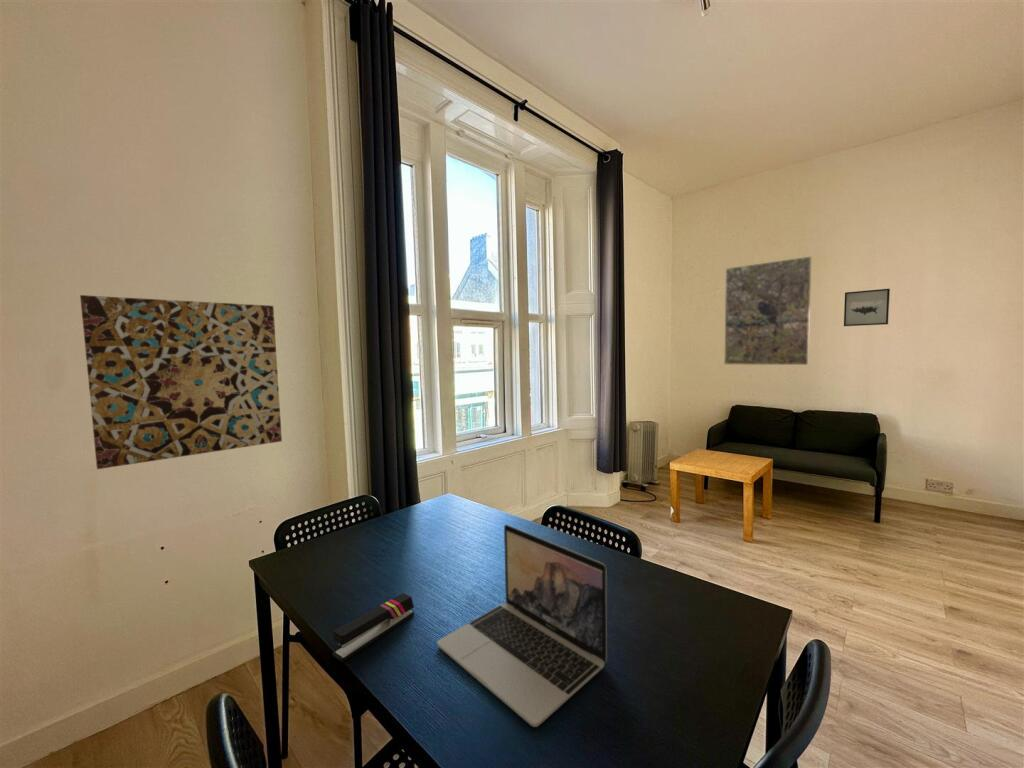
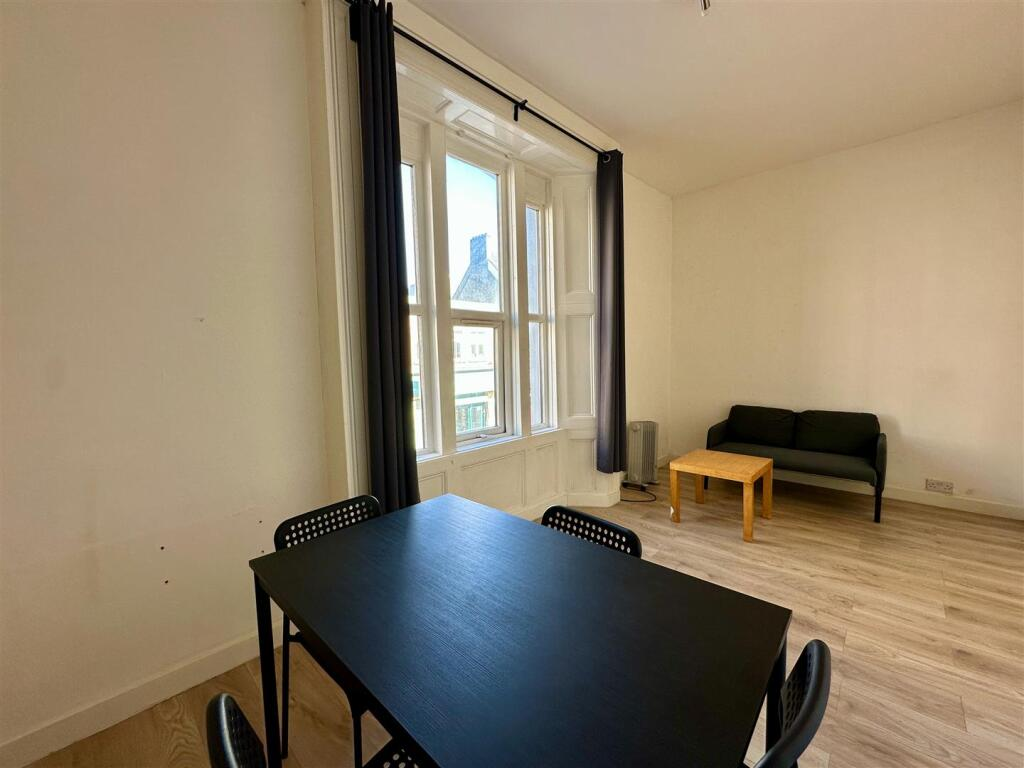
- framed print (765, 314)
- wall art (866, 308)
- laptop (517, 607)
- wall art (194, 378)
- stapler (375, 622)
